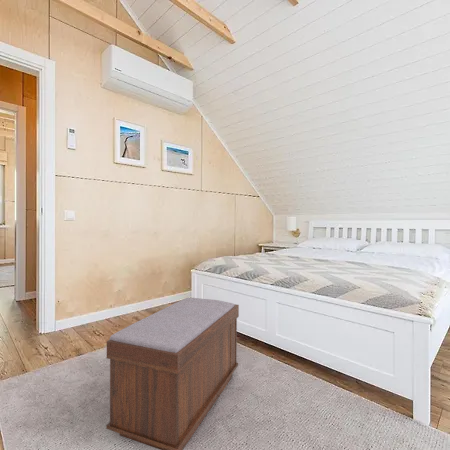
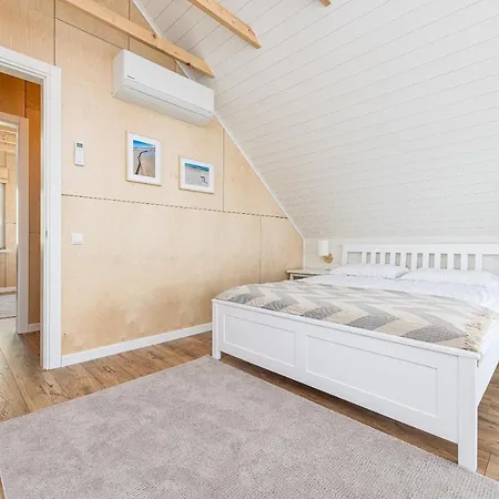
- bench (183, 357)
